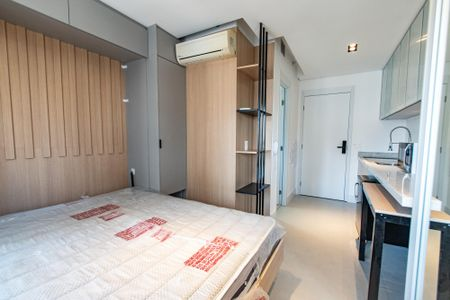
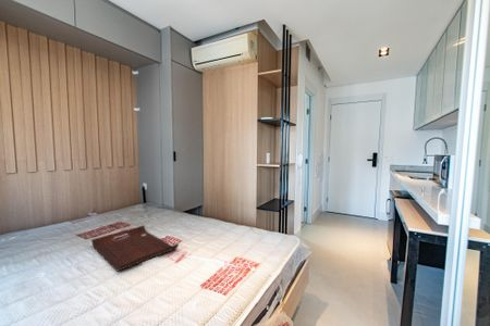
+ serving tray (134, 244)
